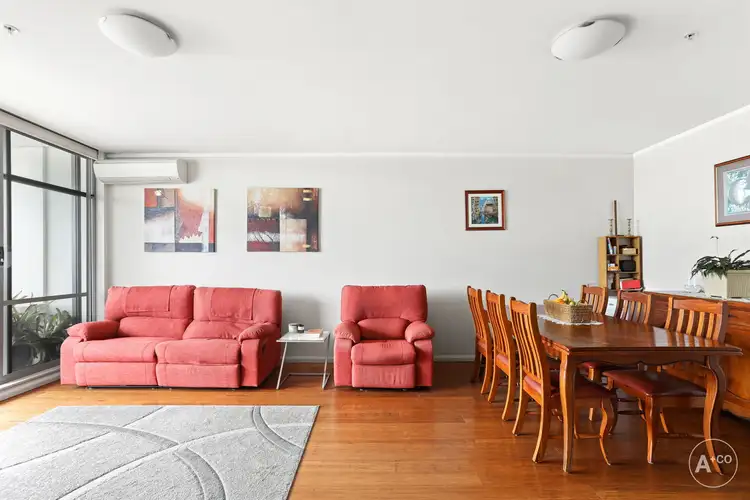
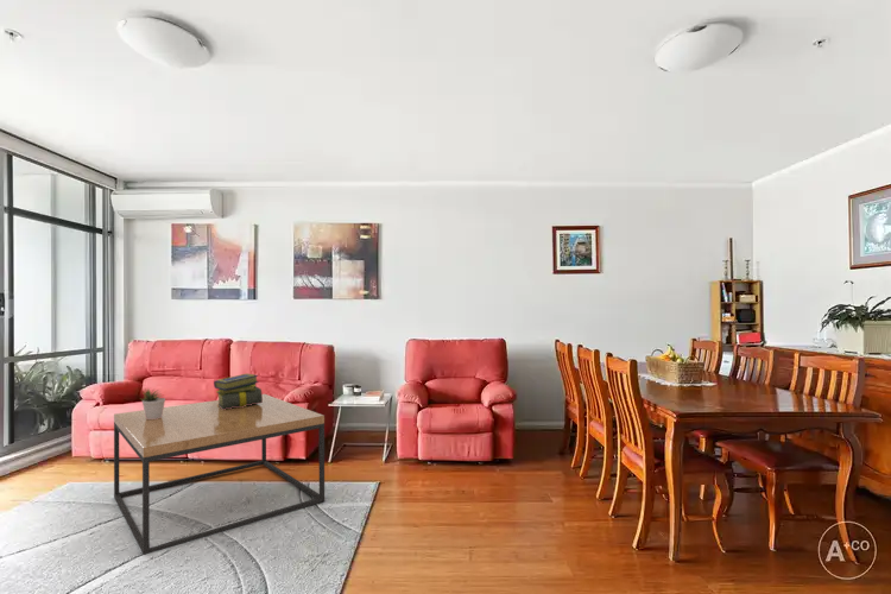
+ potted plant (152, 402)
+ coffee table (215, 448)
+ stack of books (238, 390)
